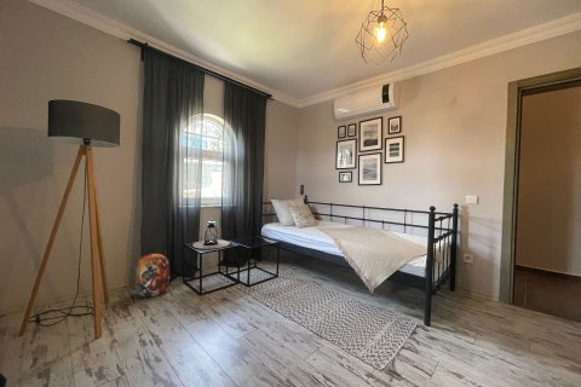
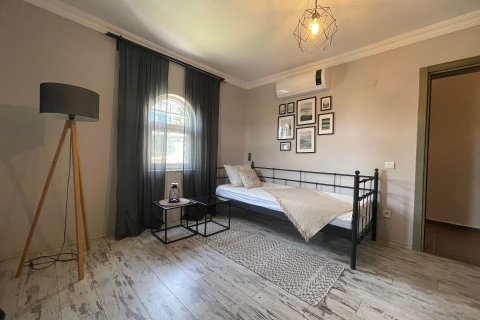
- backpack (151, 272)
